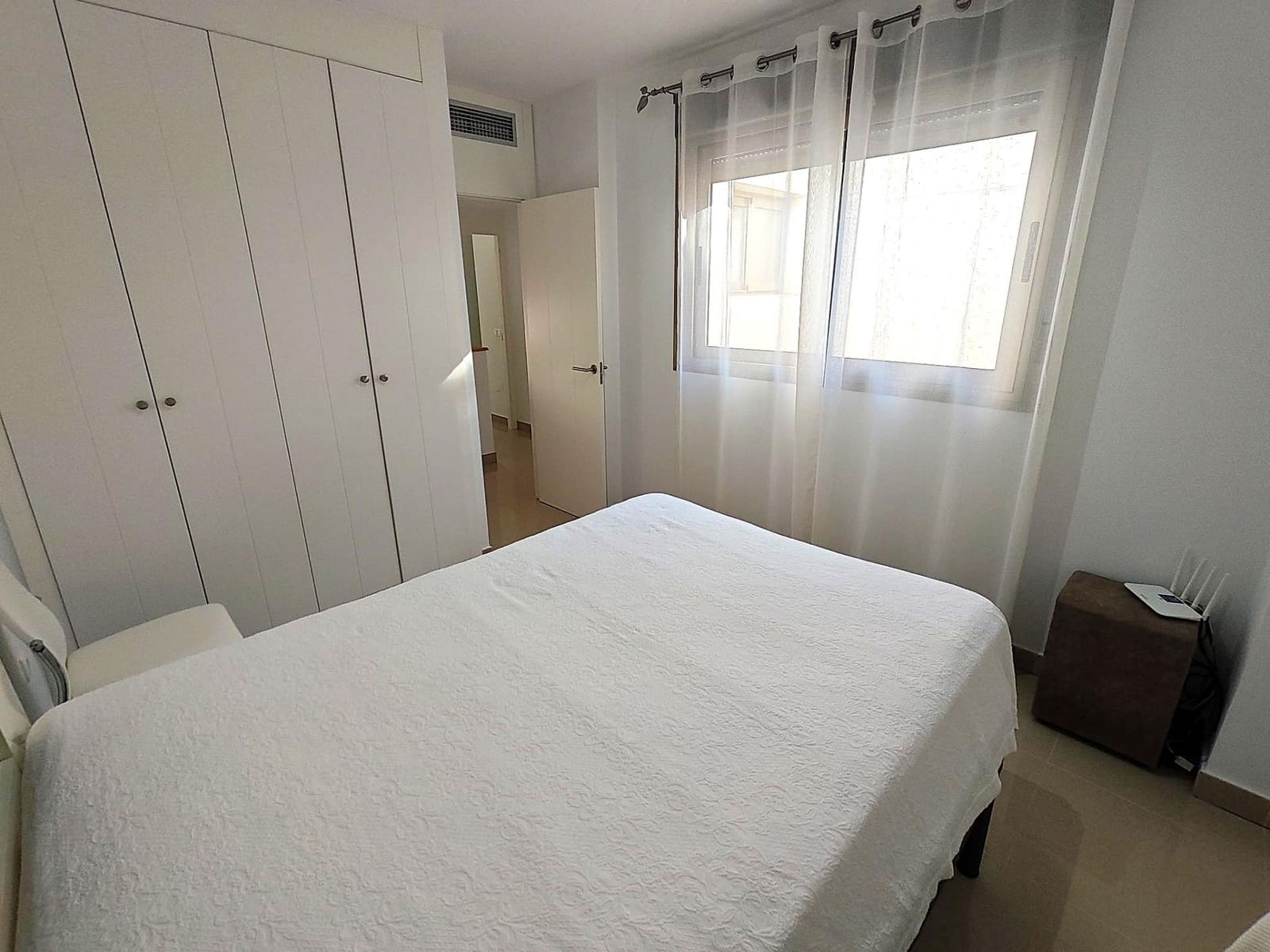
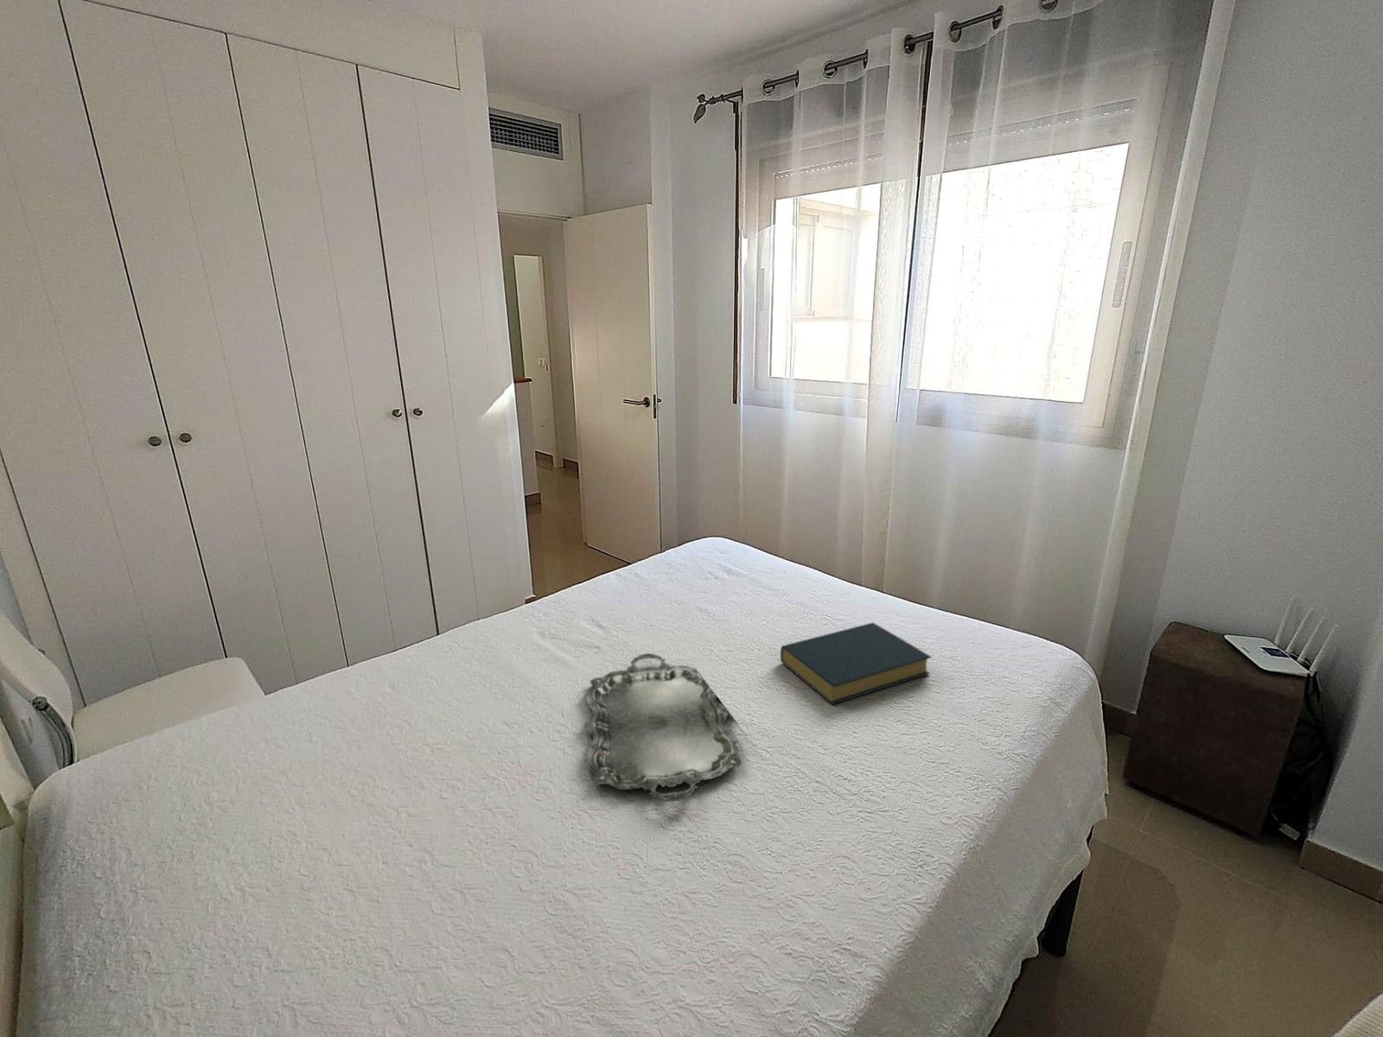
+ serving tray (657, 718)
+ hardback book (854, 659)
